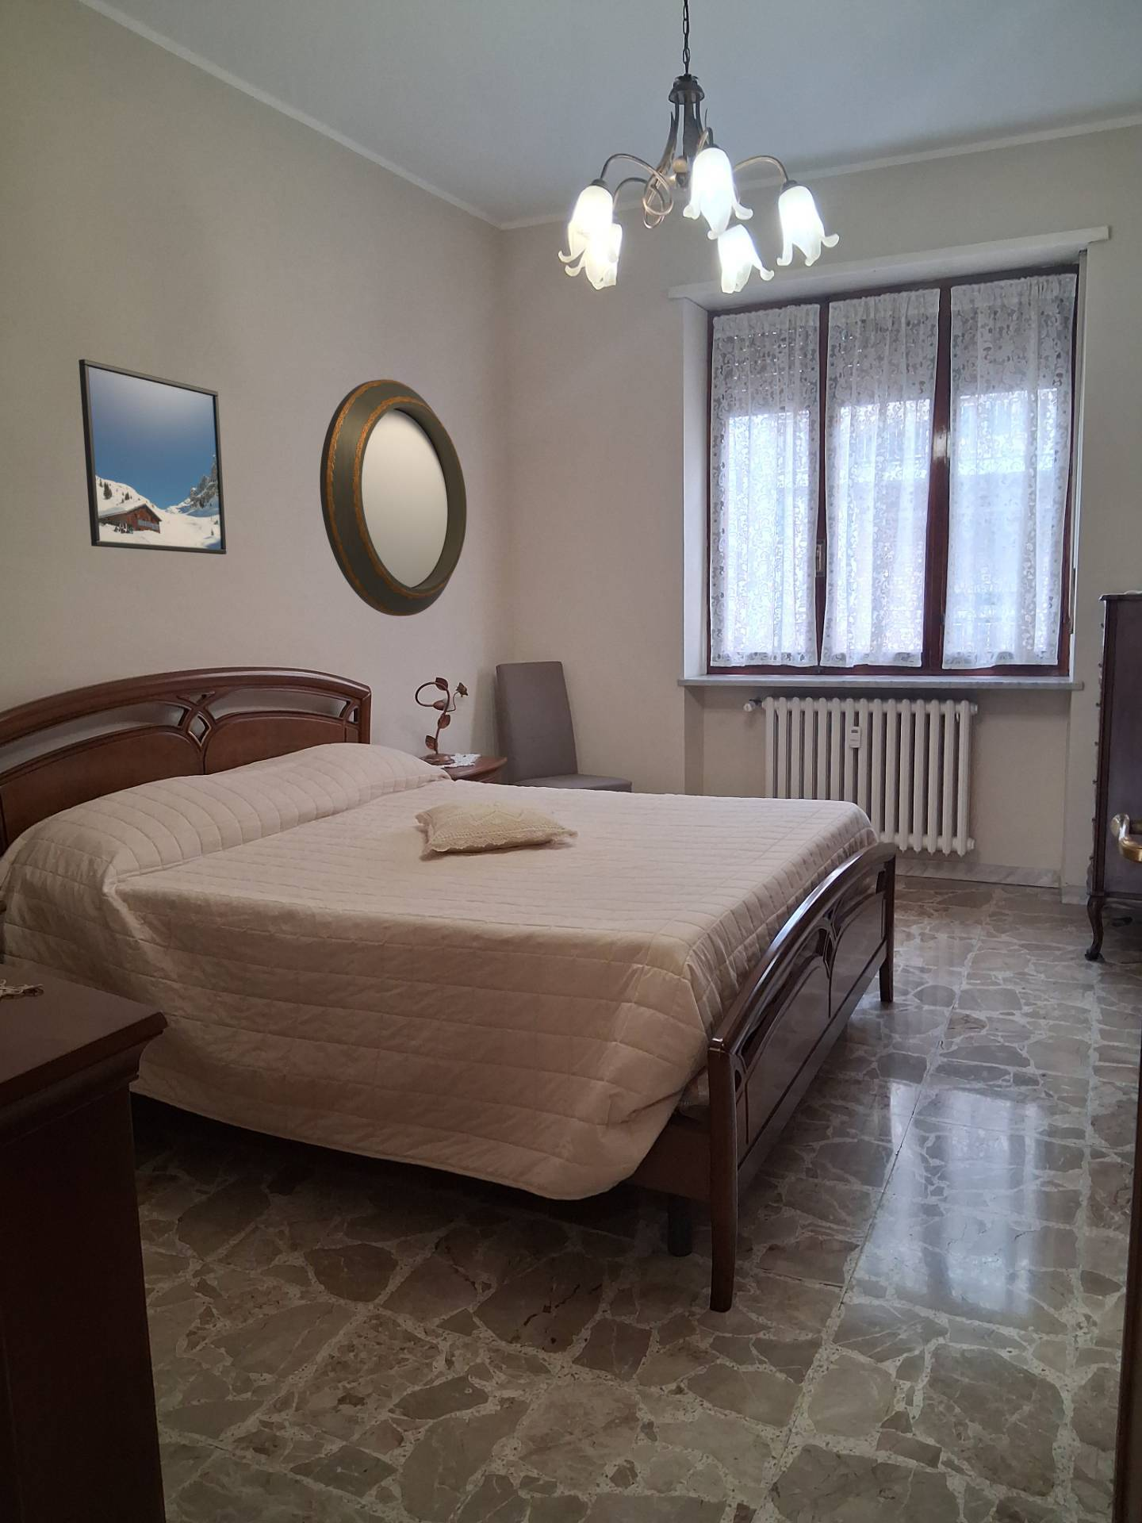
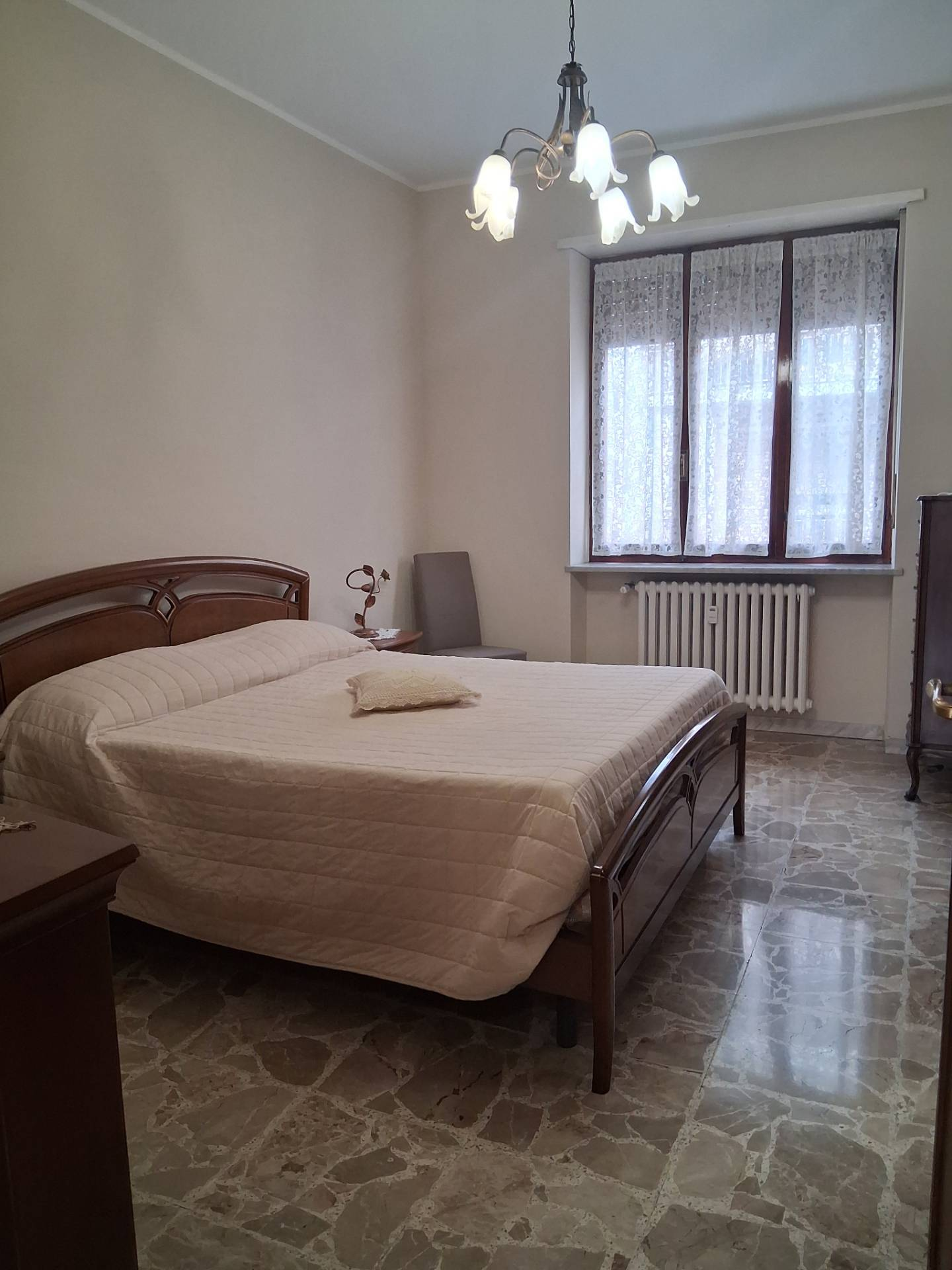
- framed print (158, 464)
- home mirror (404, 500)
